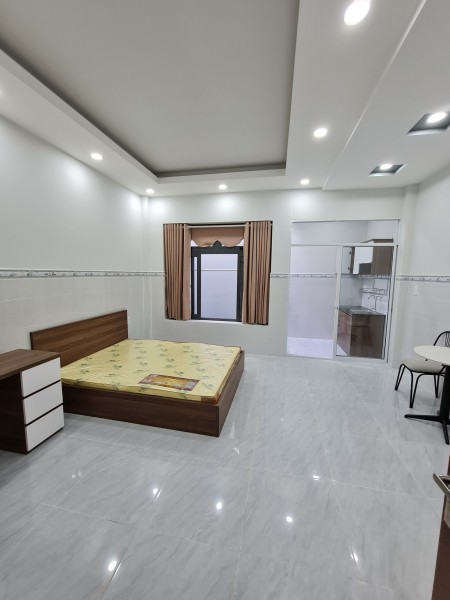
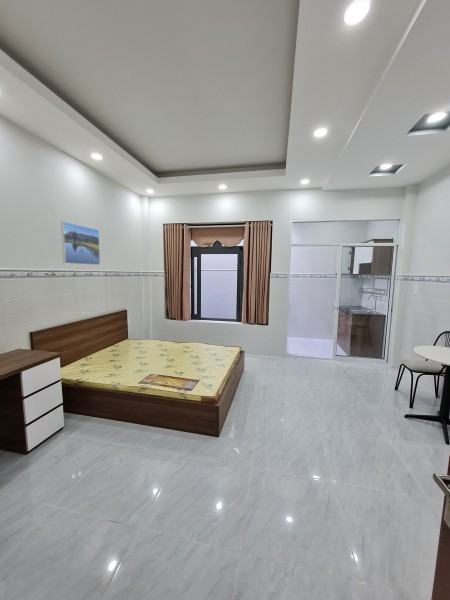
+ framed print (82, 245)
